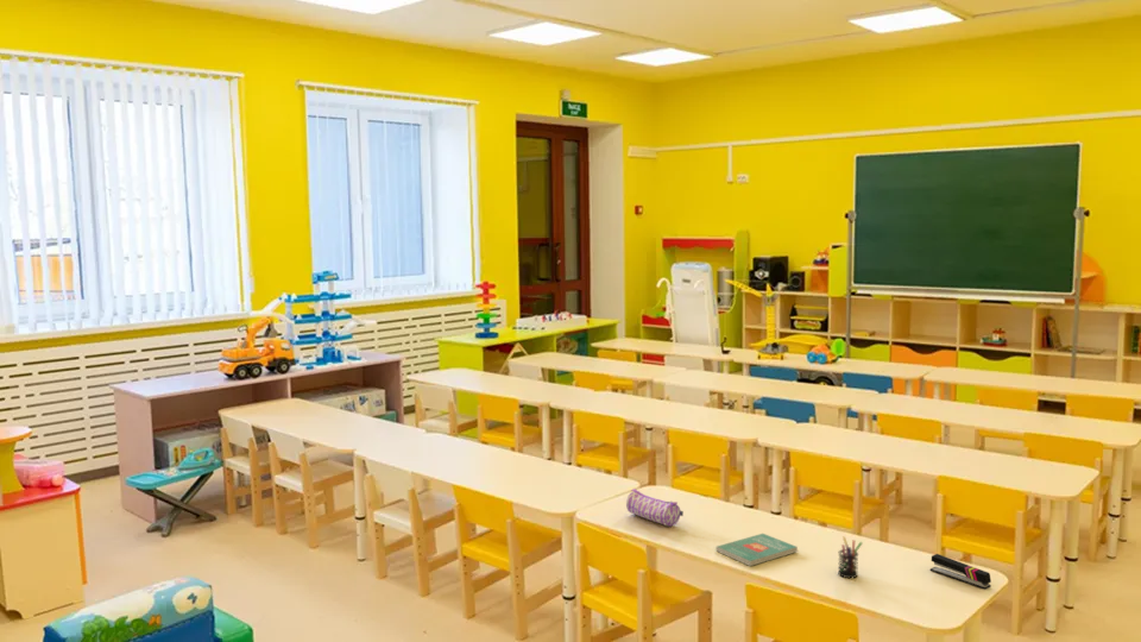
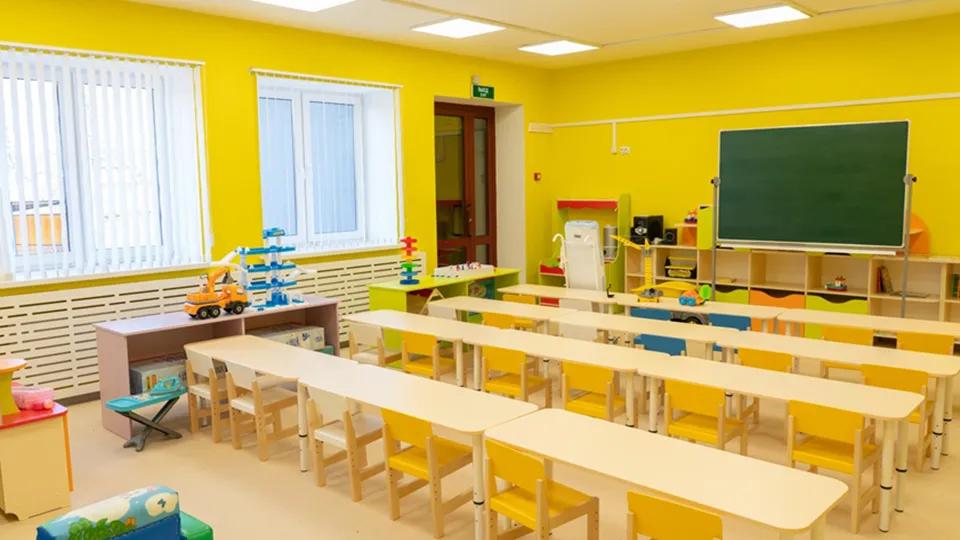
- book (756, 548)
- stapler (959, 571)
- pen holder (850, 555)
- pencil case (653, 508)
